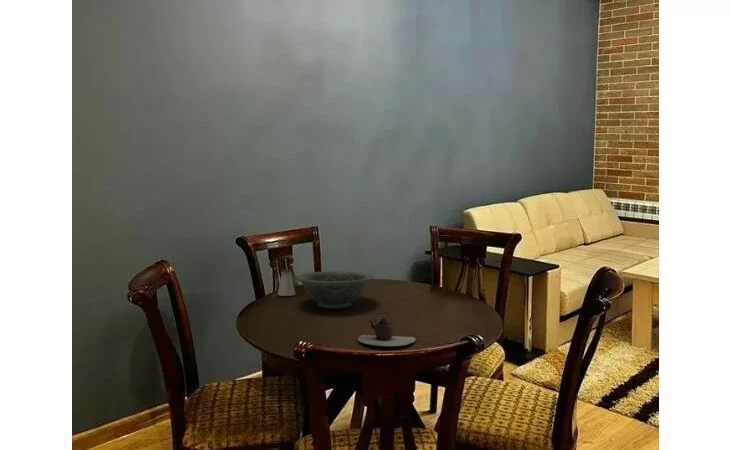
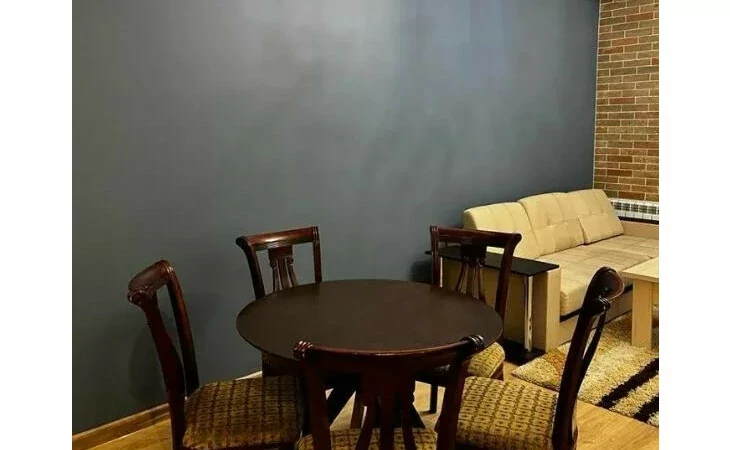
- decorative bowl (334, 290)
- saltshaker (286, 282)
- teapot (386, 325)
